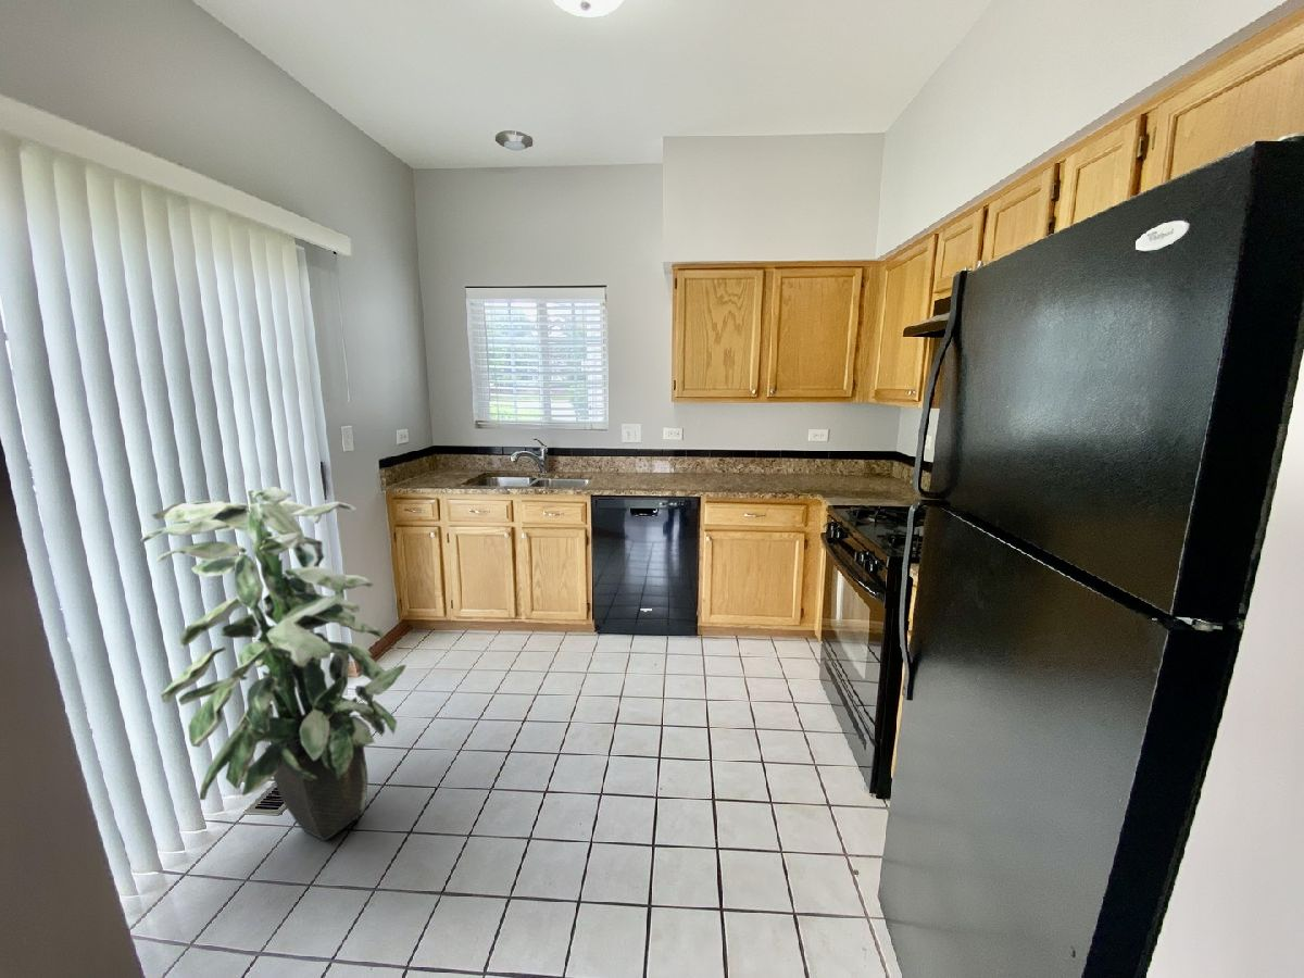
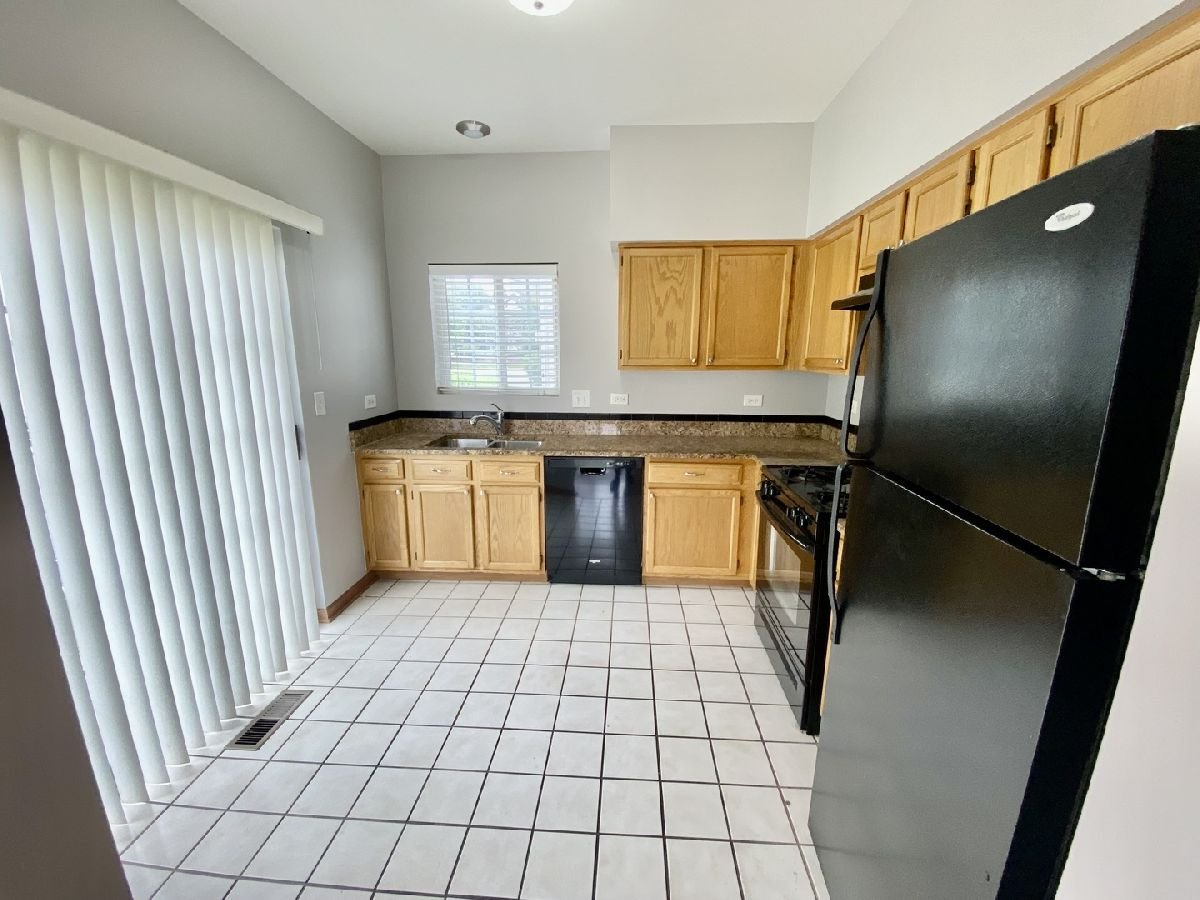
- indoor plant (289, 665)
